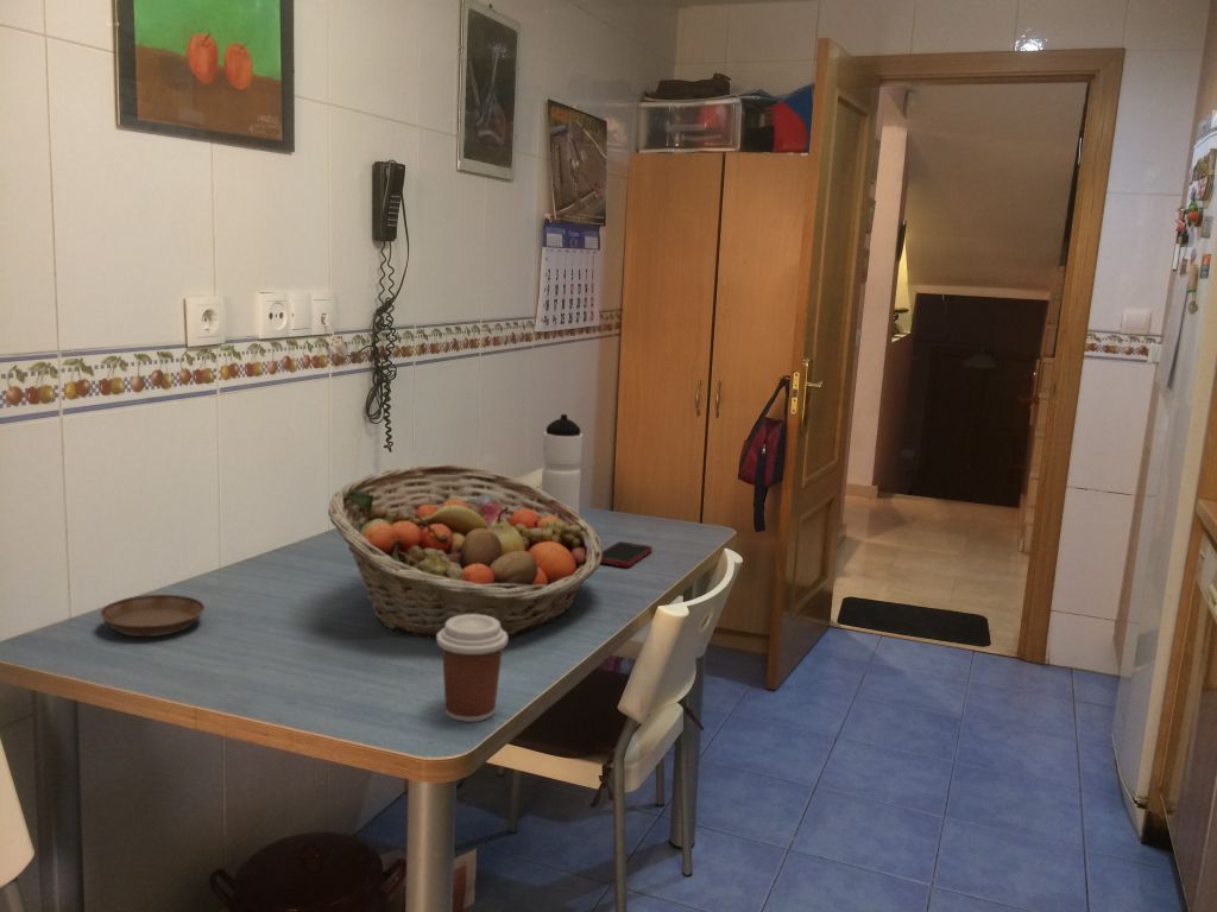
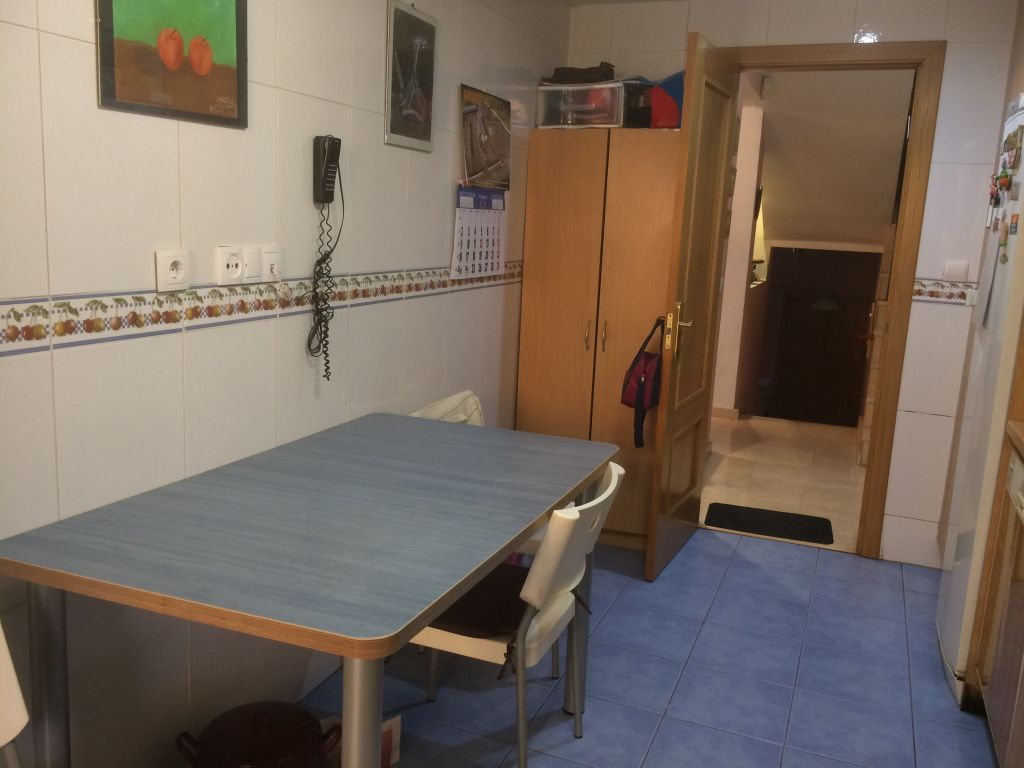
- water bottle (561, 482)
- fruit basket (471, 546)
- cell phone (623, 553)
- coffee cup (471, 667)
- saucer (153, 616)
